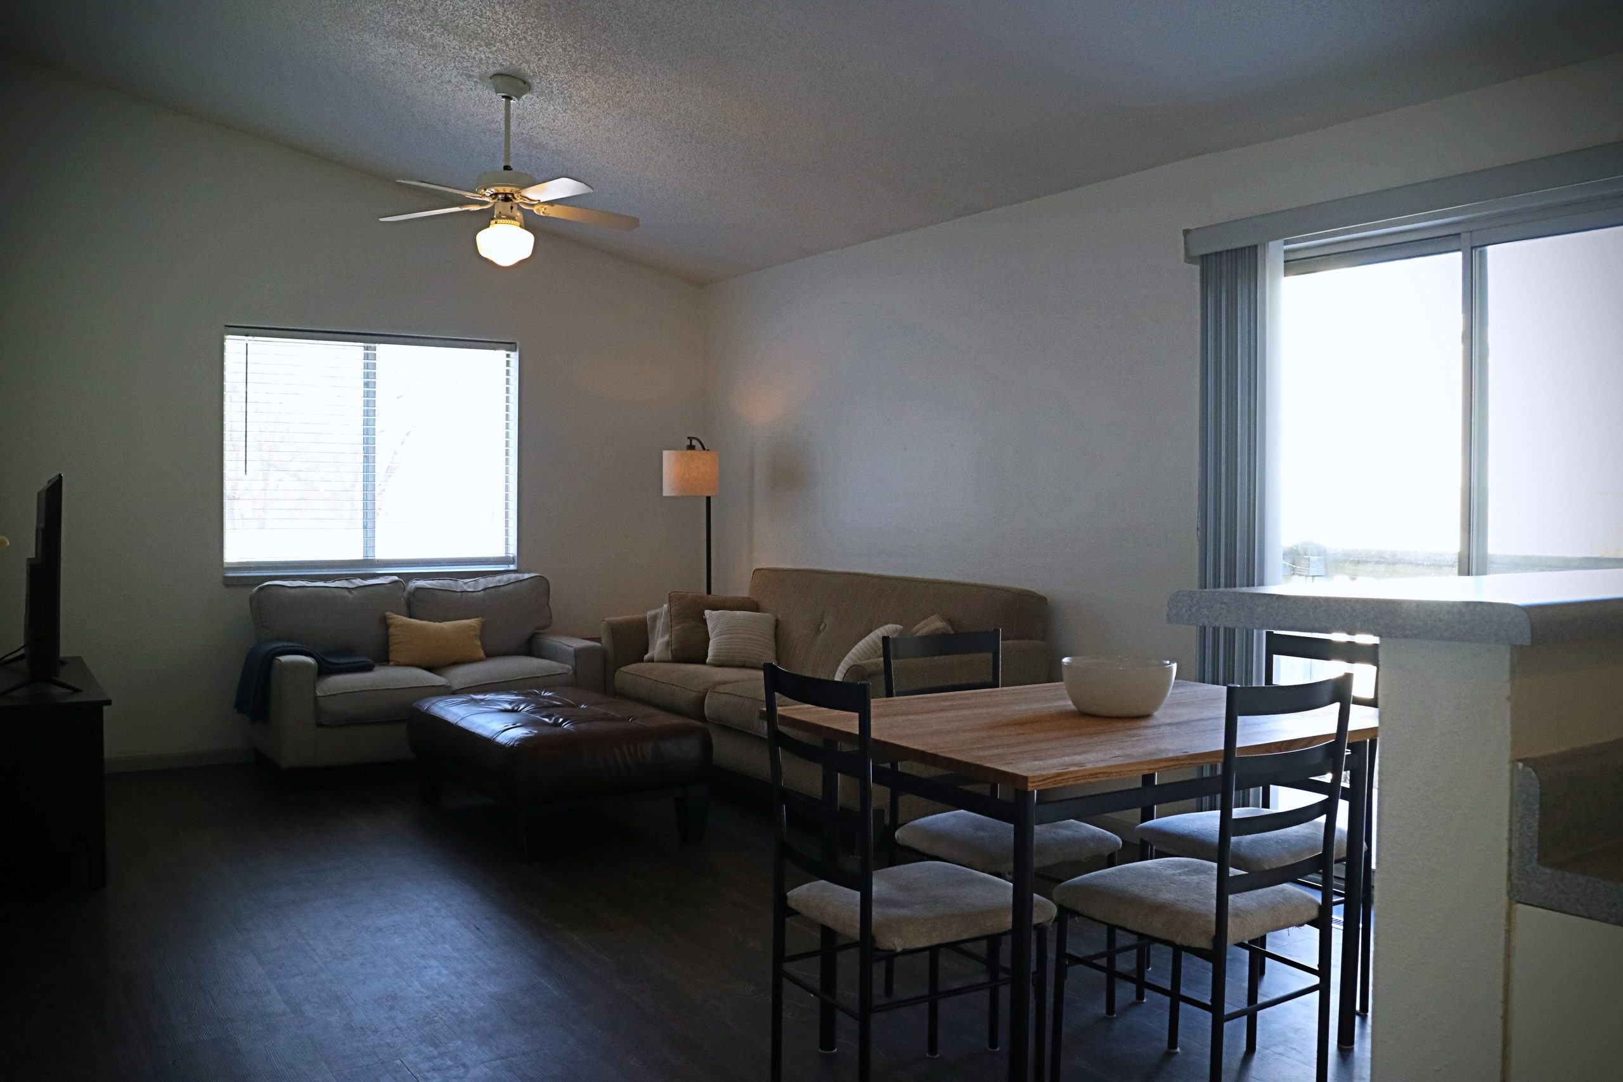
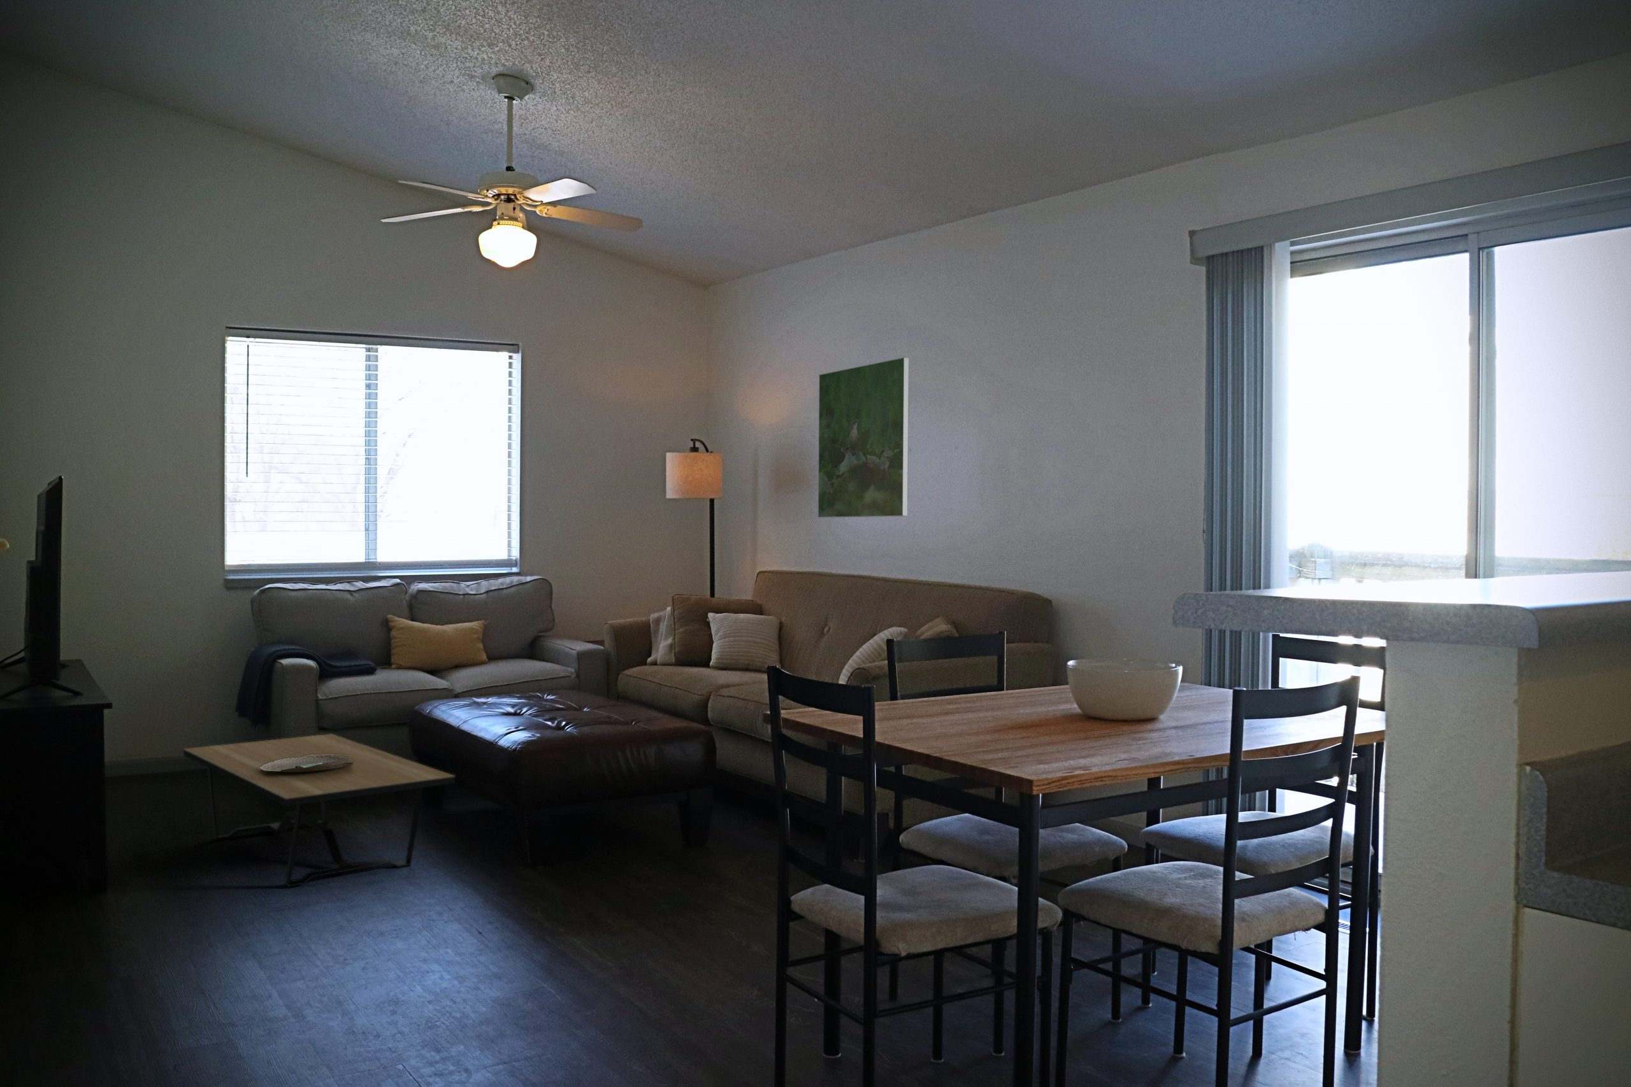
+ coffee table (311, 802)
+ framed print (860, 442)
+ decorative bowl (309, 763)
